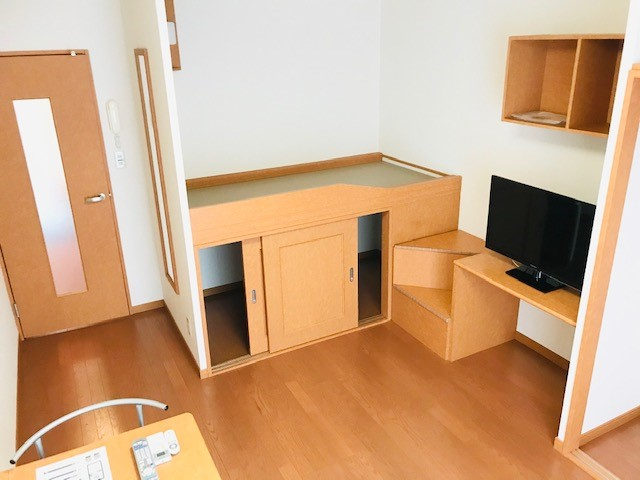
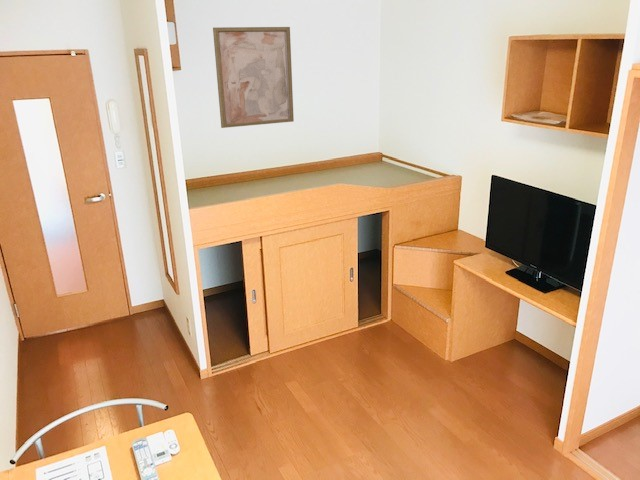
+ wall art (255, 77)
